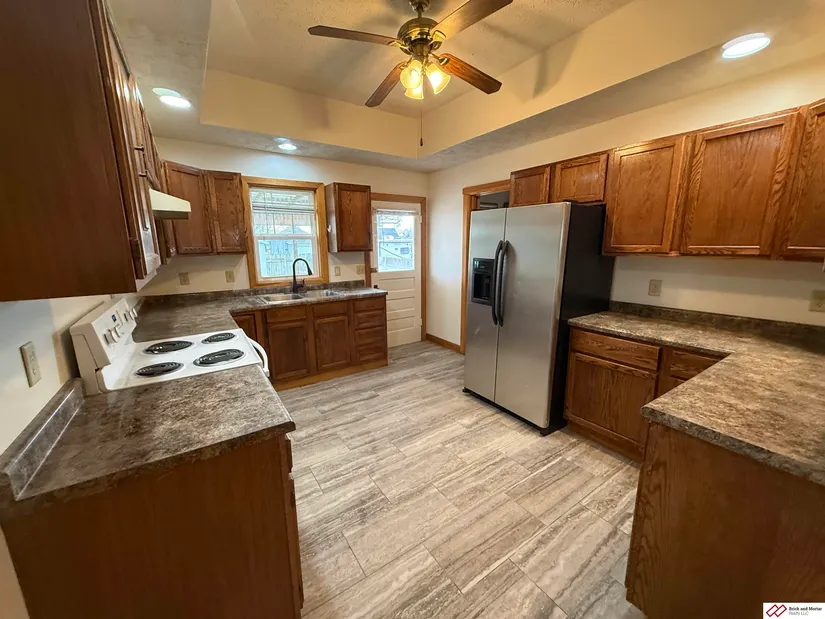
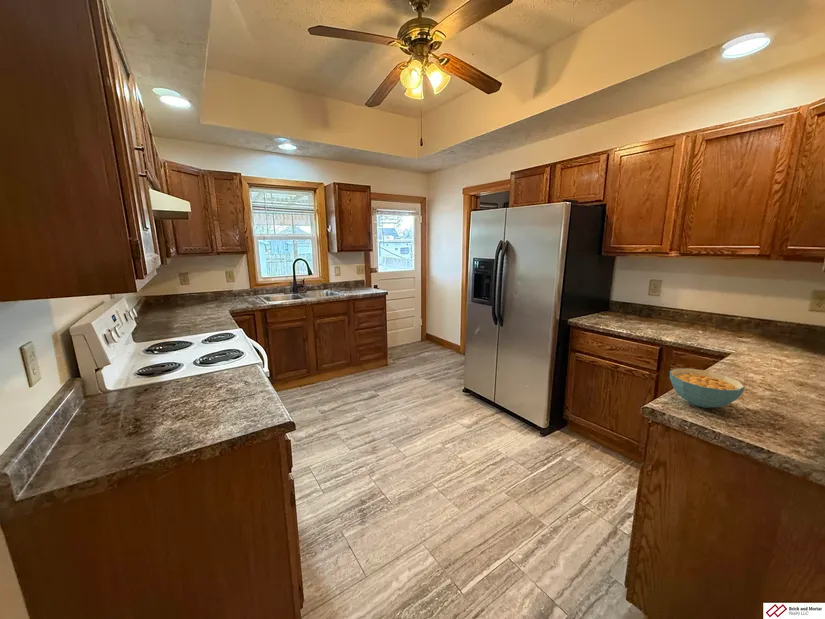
+ cereal bowl (702, 391)
